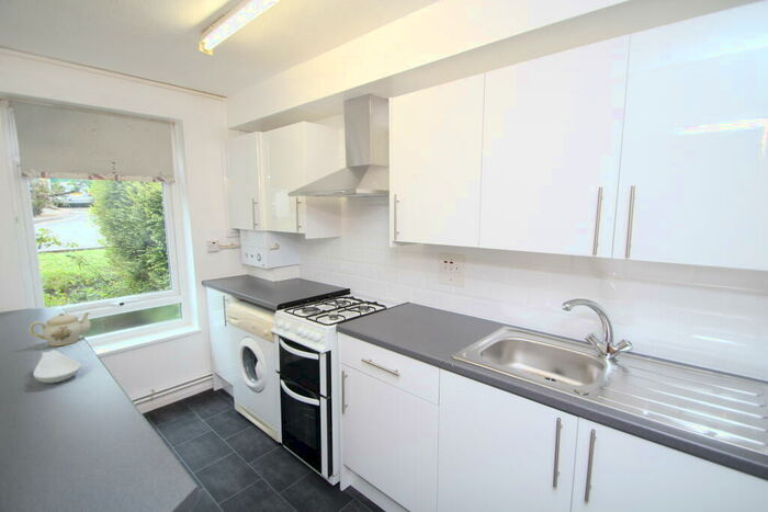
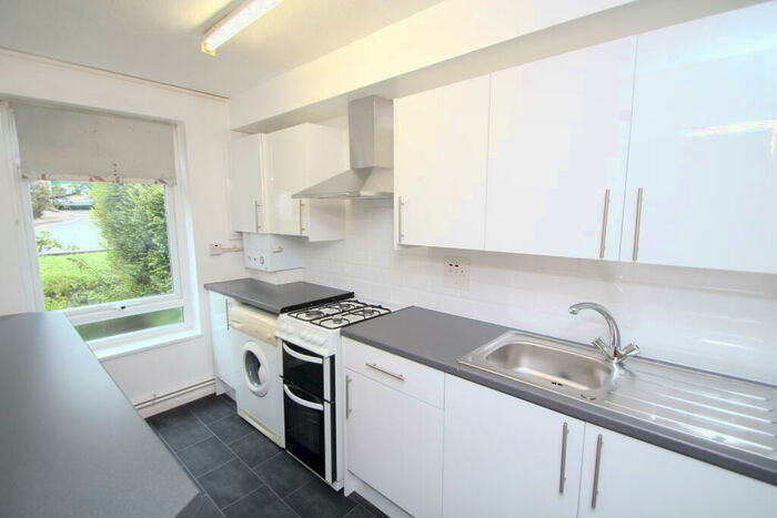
- spoon rest (53, 365)
- teapot (61, 328)
